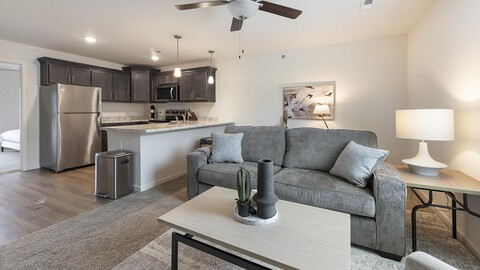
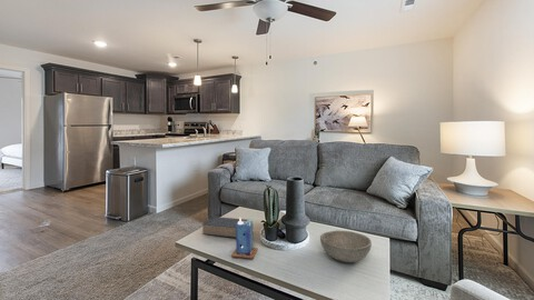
+ book (226, 226)
+ bowl (345, 248)
+ candle (245, 234)
